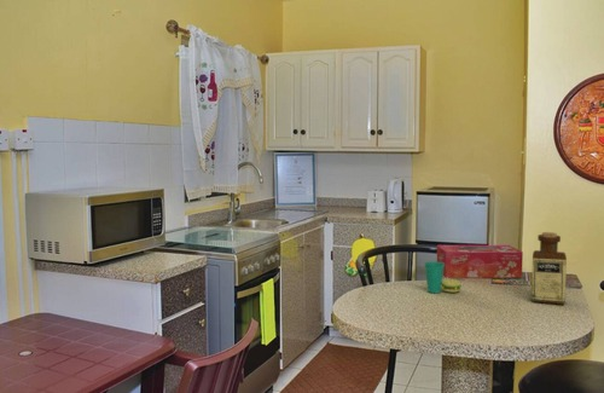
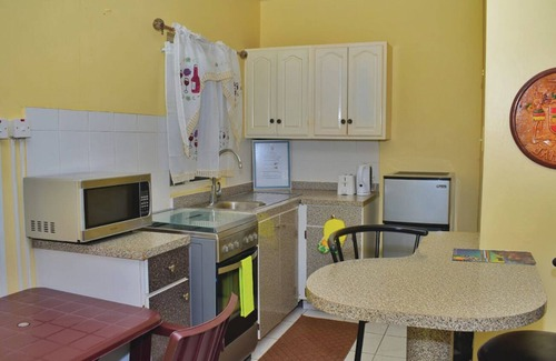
- tissue box (477, 260)
- bottle (548, 266)
- cup (441, 277)
